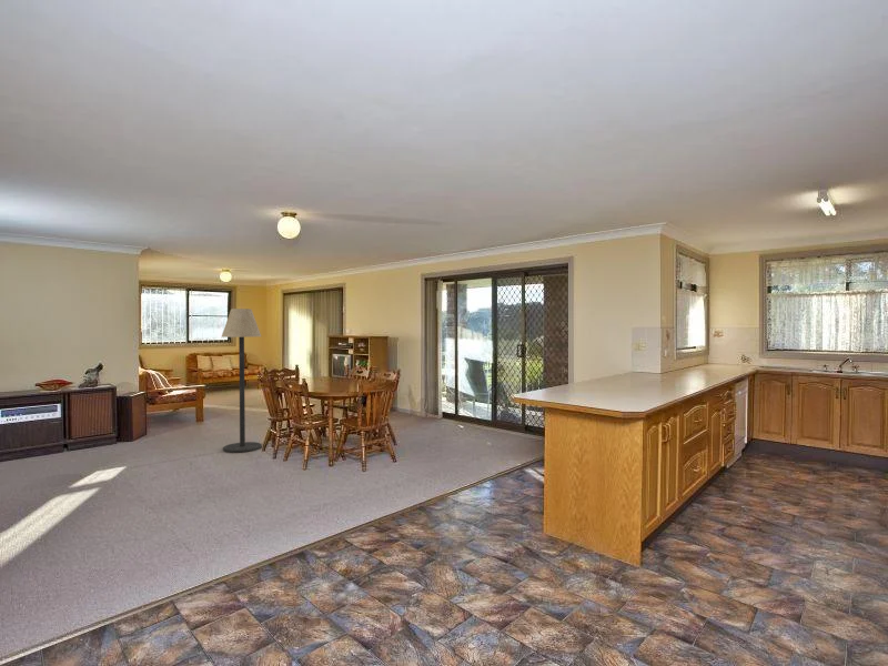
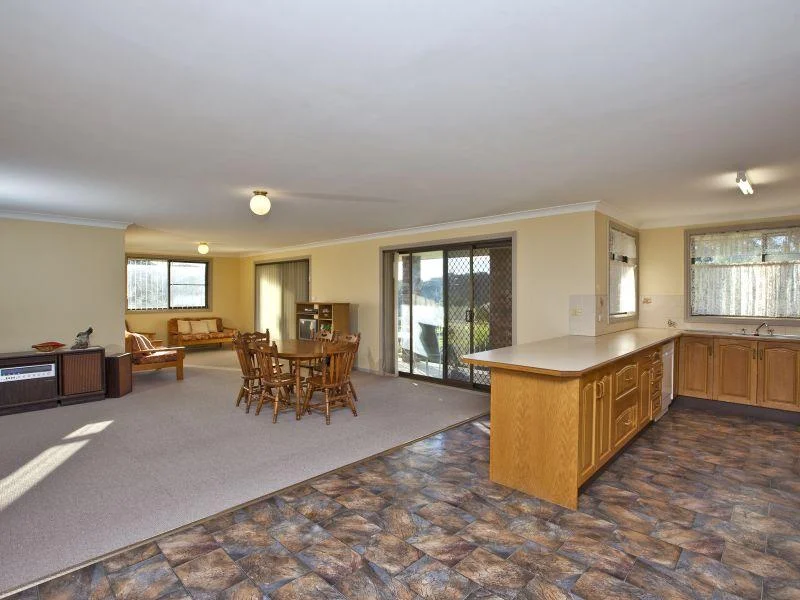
- floor lamp (241, 379)
